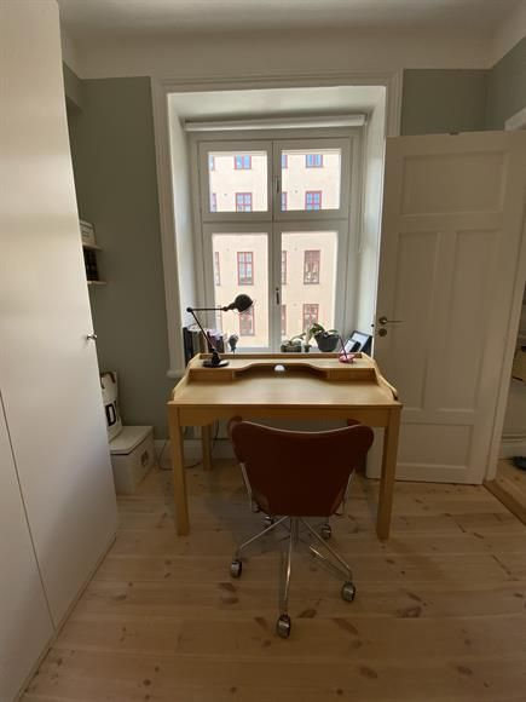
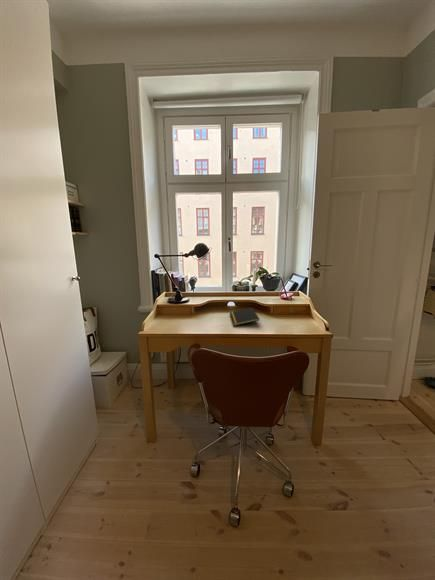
+ notepad (243, 316)
